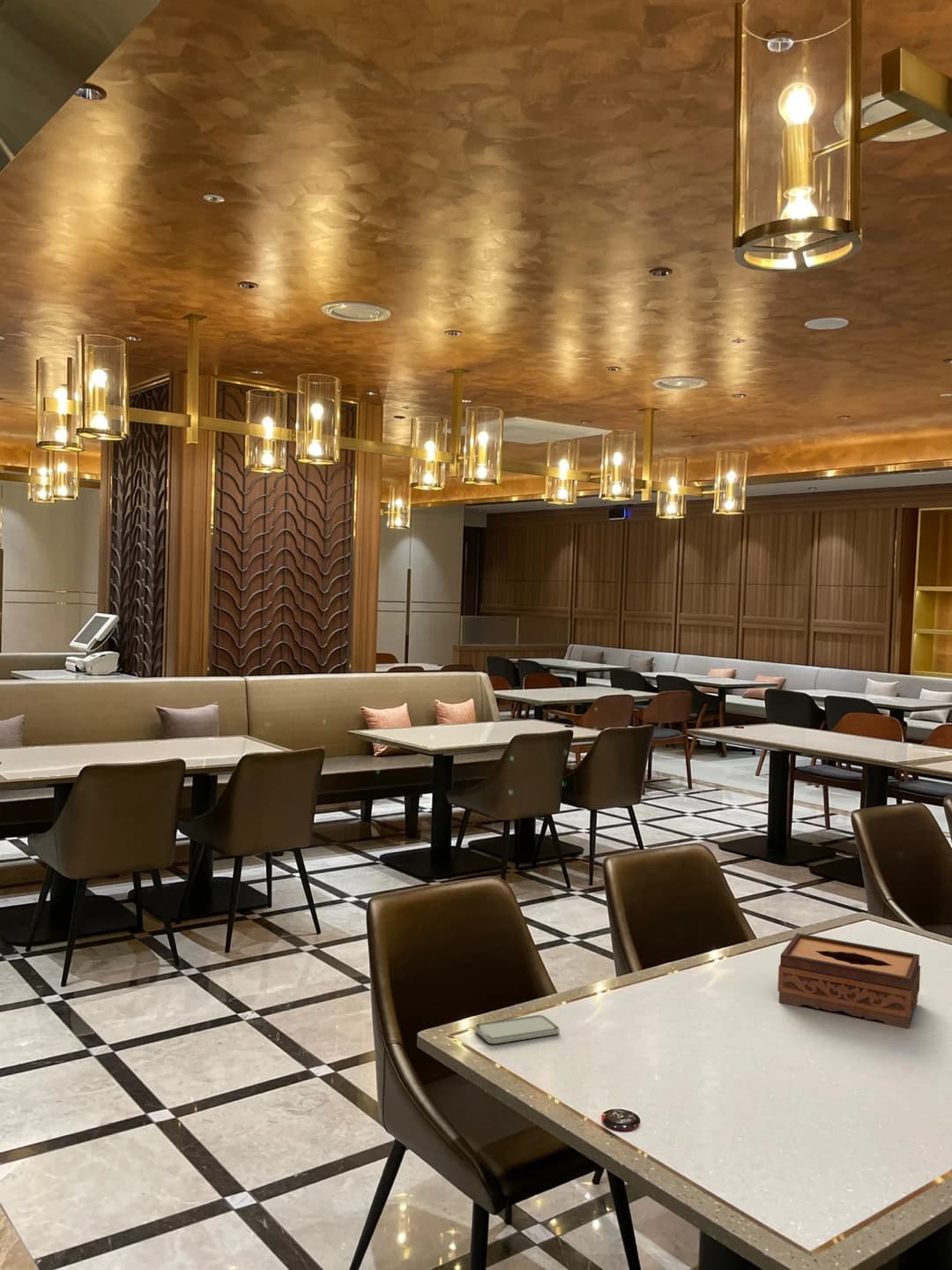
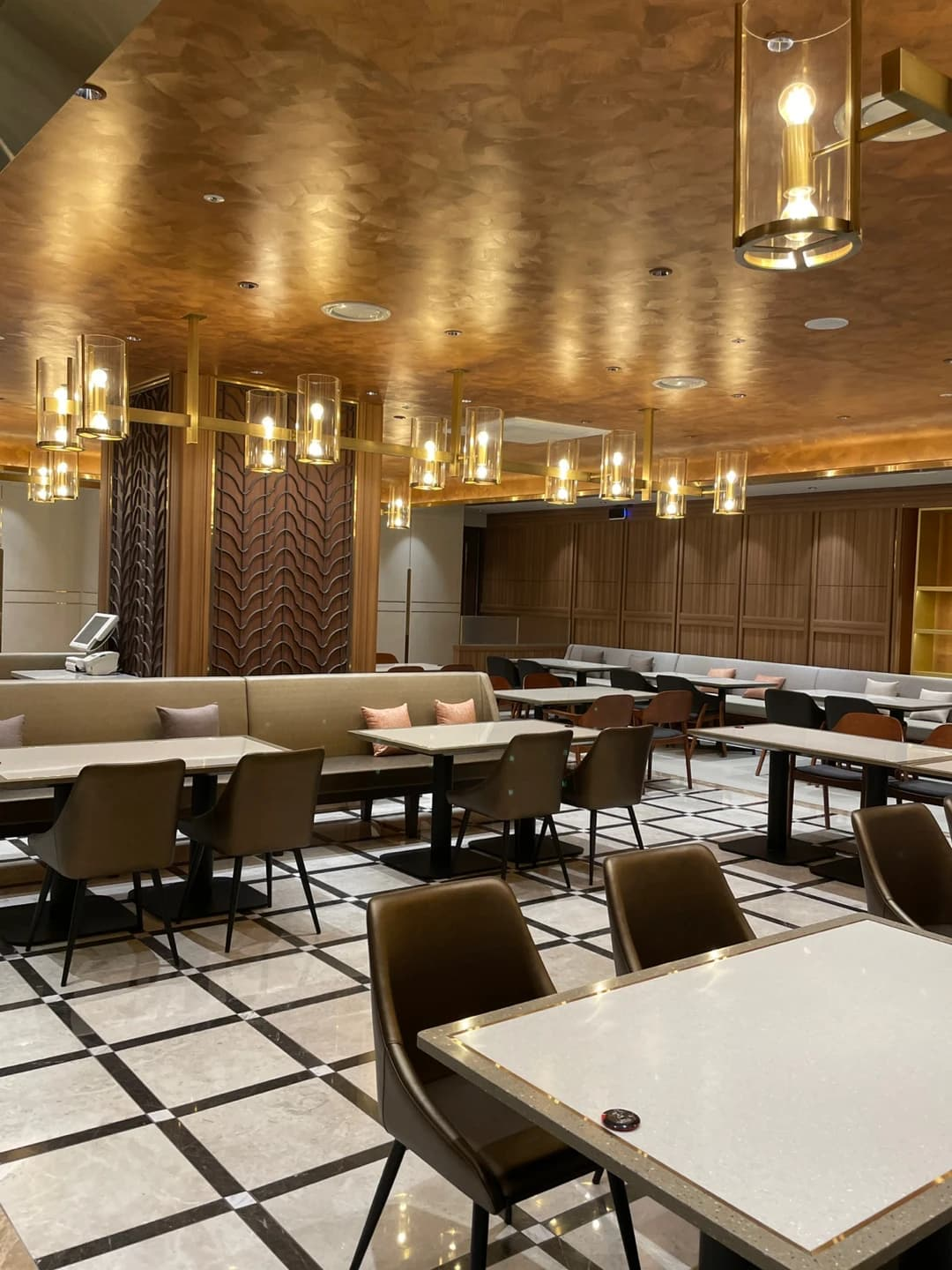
- tissue box (849, 978)
- smartphone (517, 1028)
